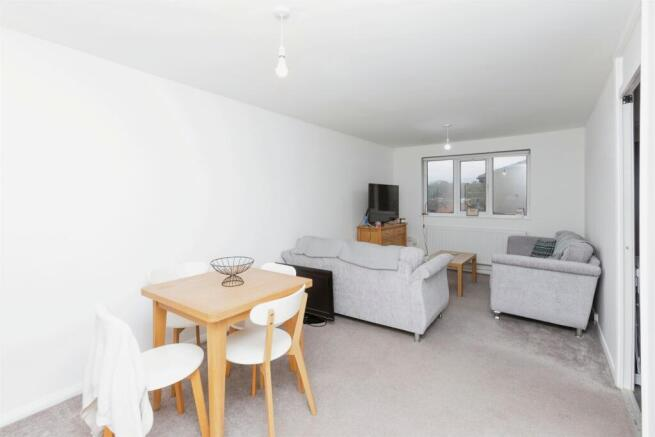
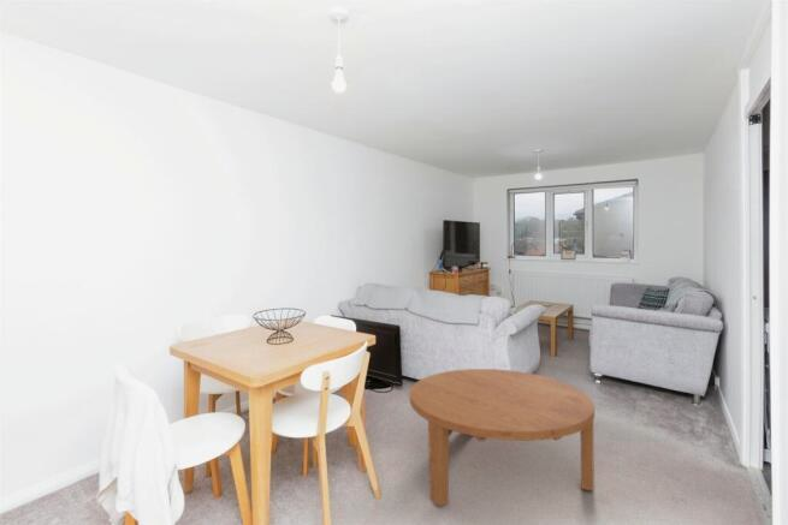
+ coffee table (497, 431)
